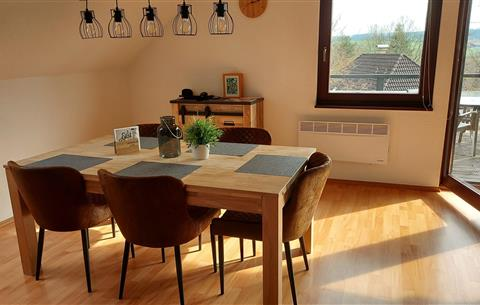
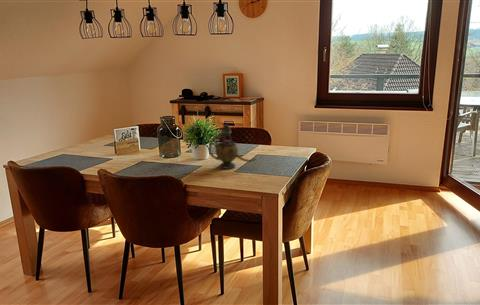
+ teapot (233, 145)
